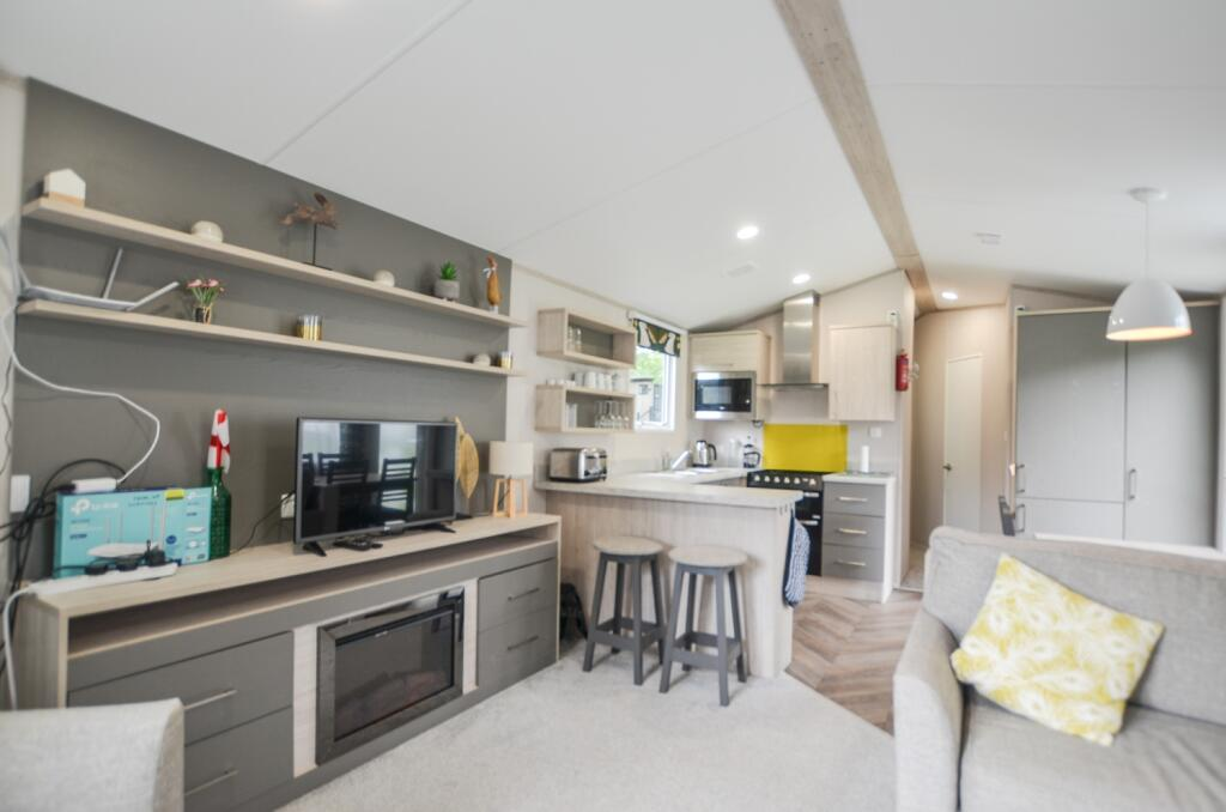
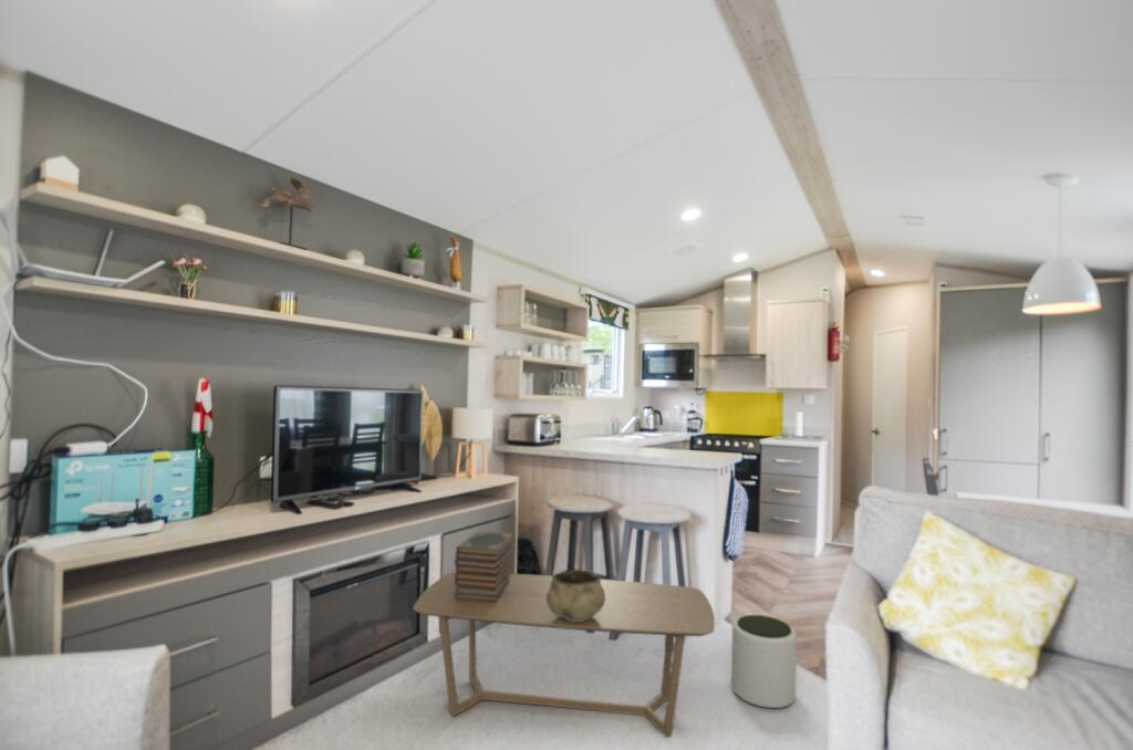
+ decorative bowl (575, 596)
+ coffee table (563, 628)
+ book stack (485, 564)
+ plant pot (762, 659)
